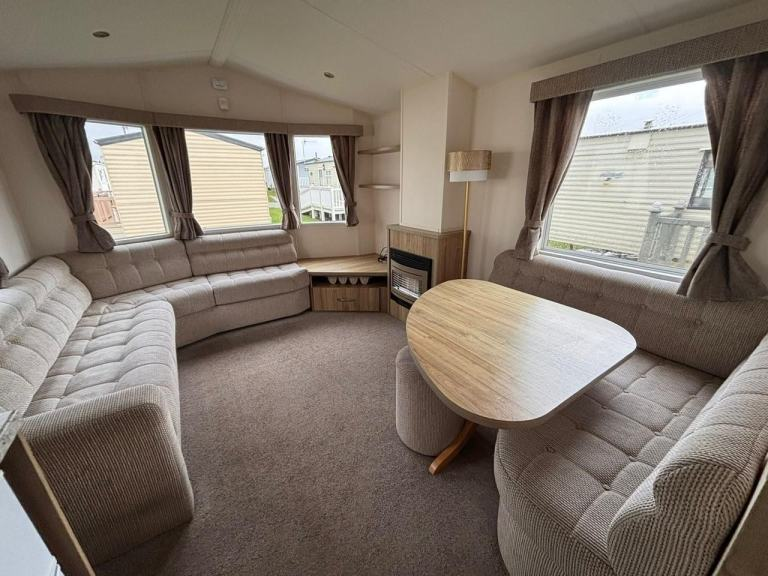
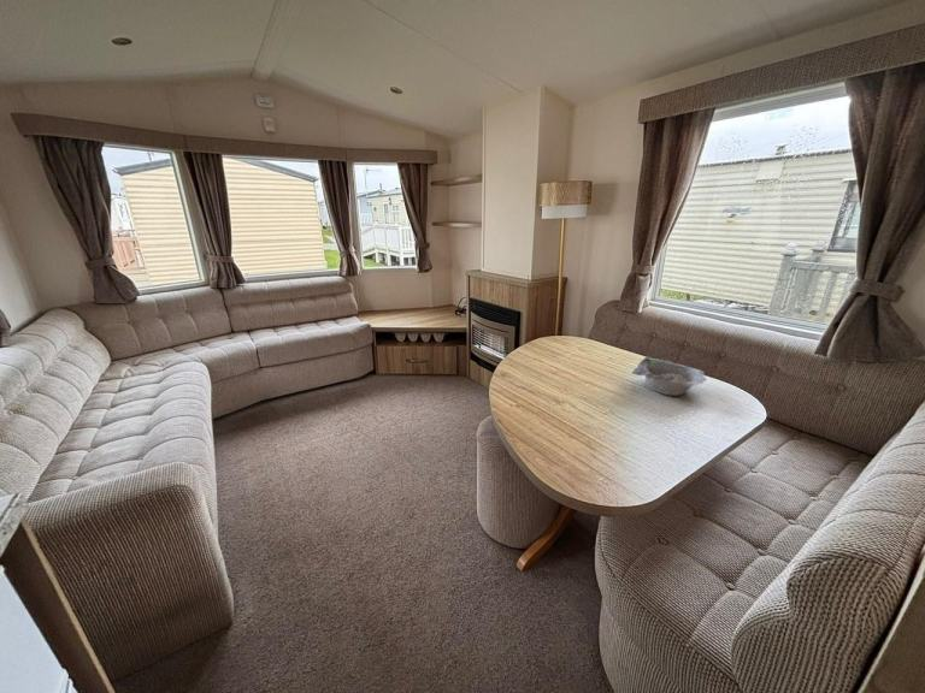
+ bowl (664, 374)
